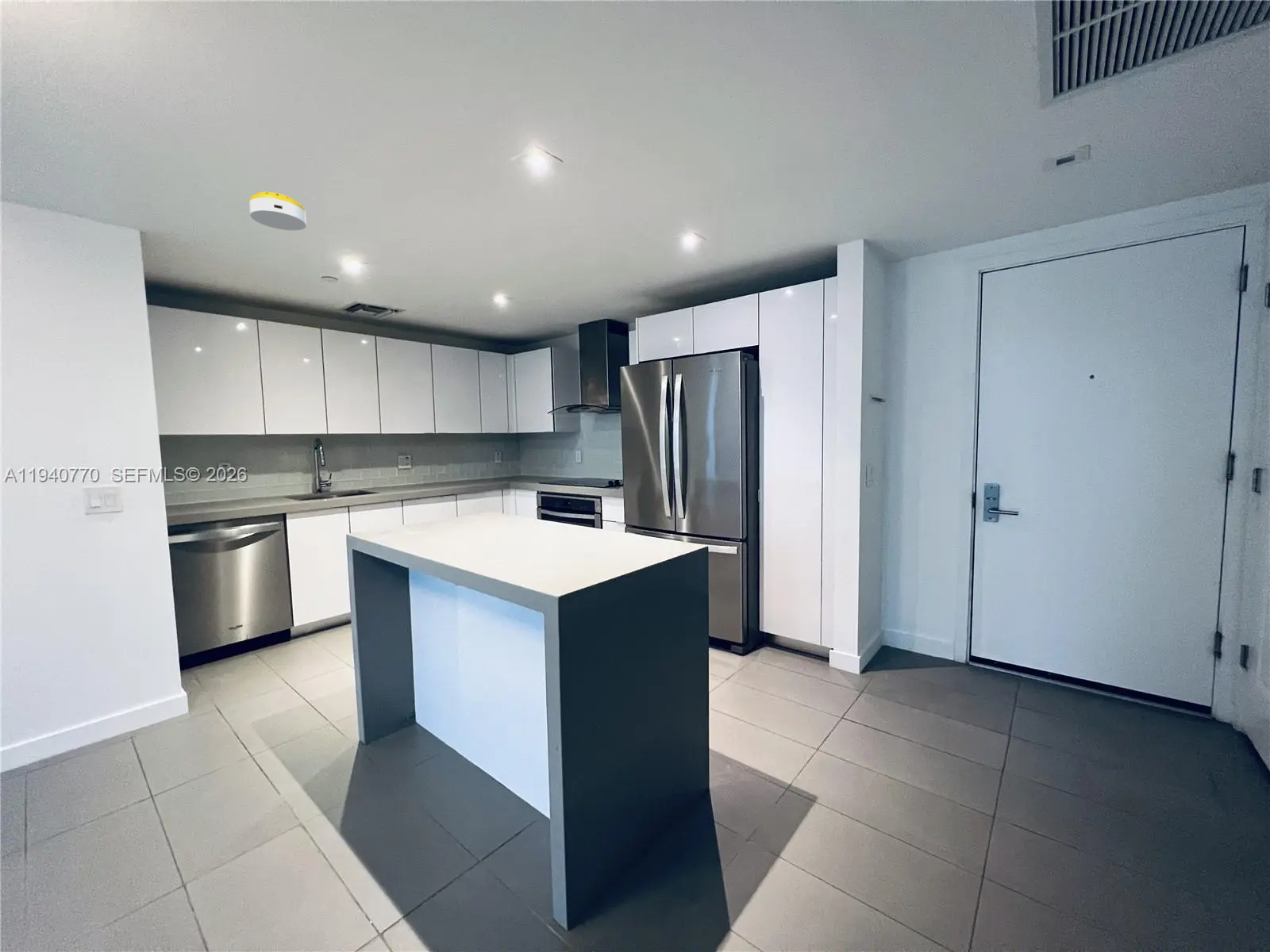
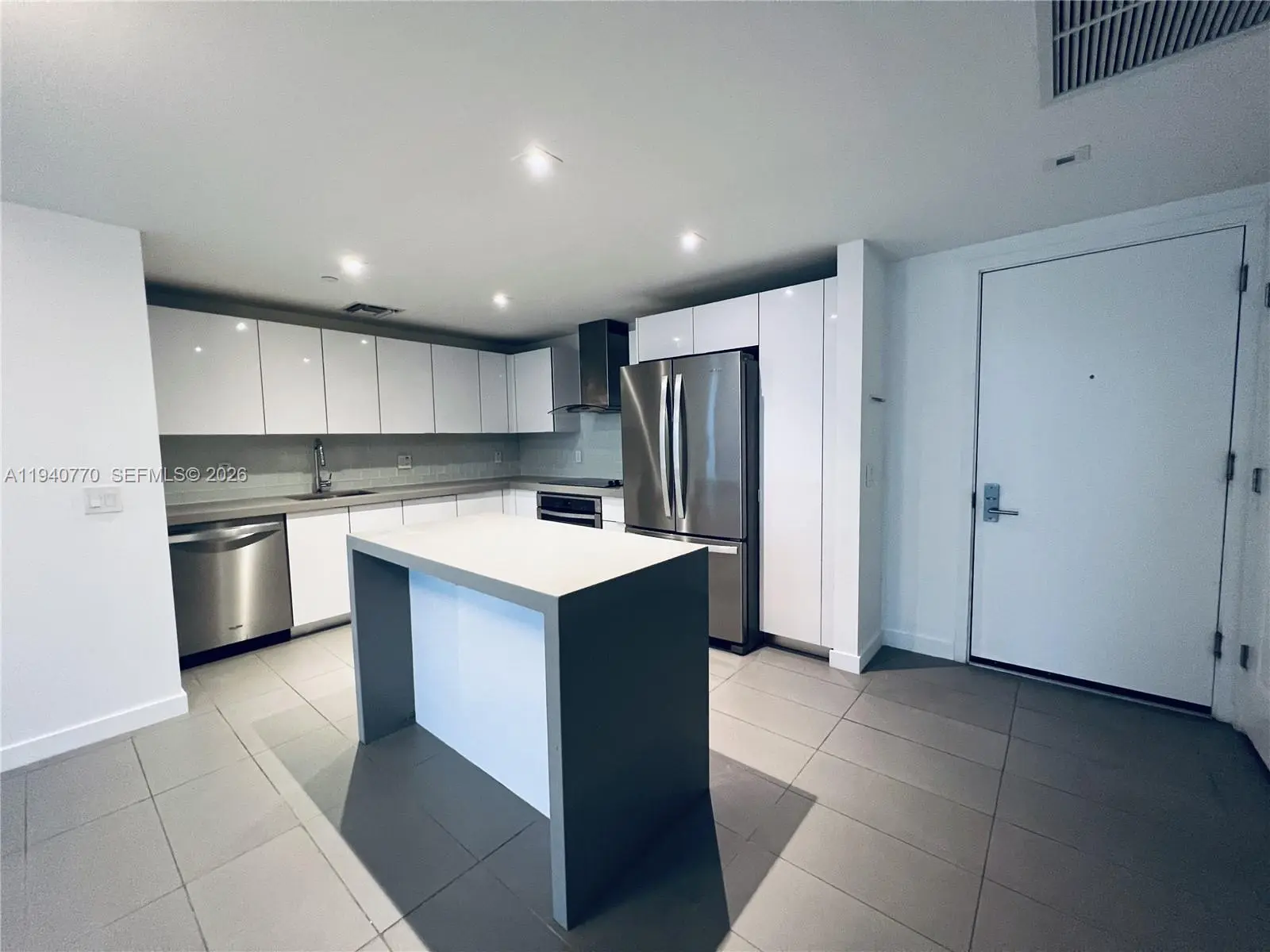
- smoke detector (278, 210)
